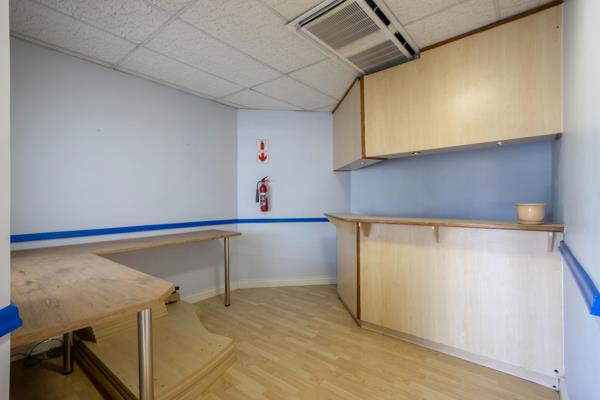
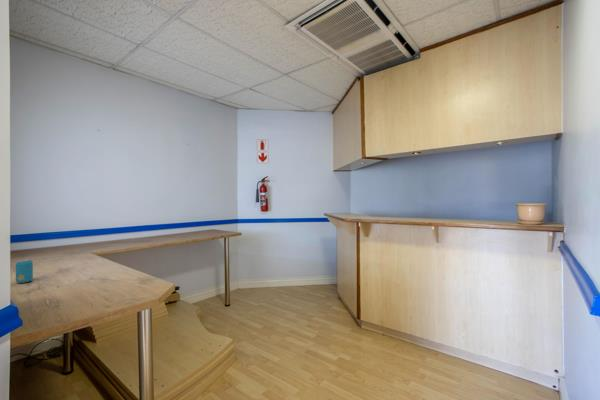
+ beverage can (24, 271)
